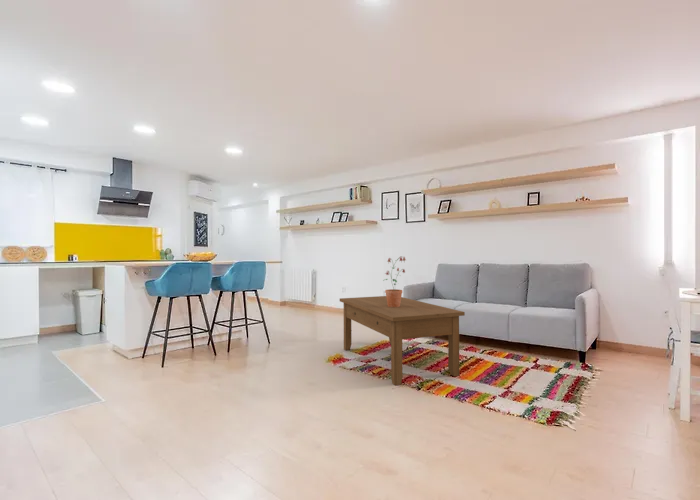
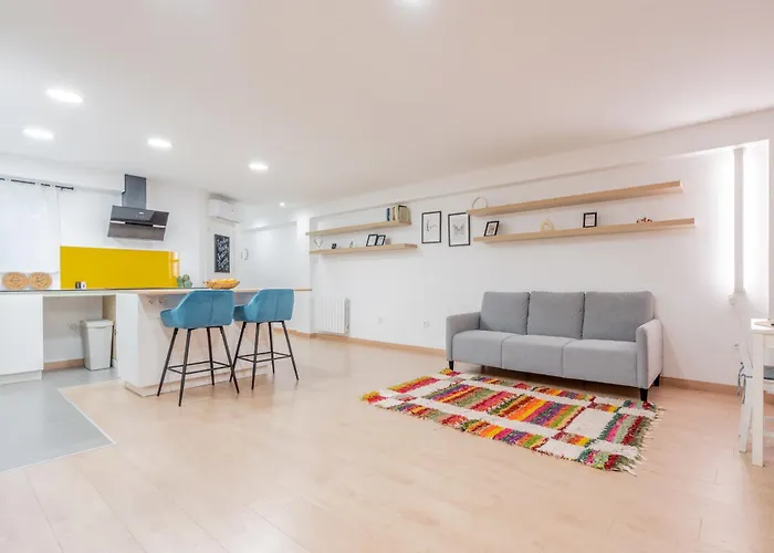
- potted plant (394, 280)
- coffee table (394, 332)
